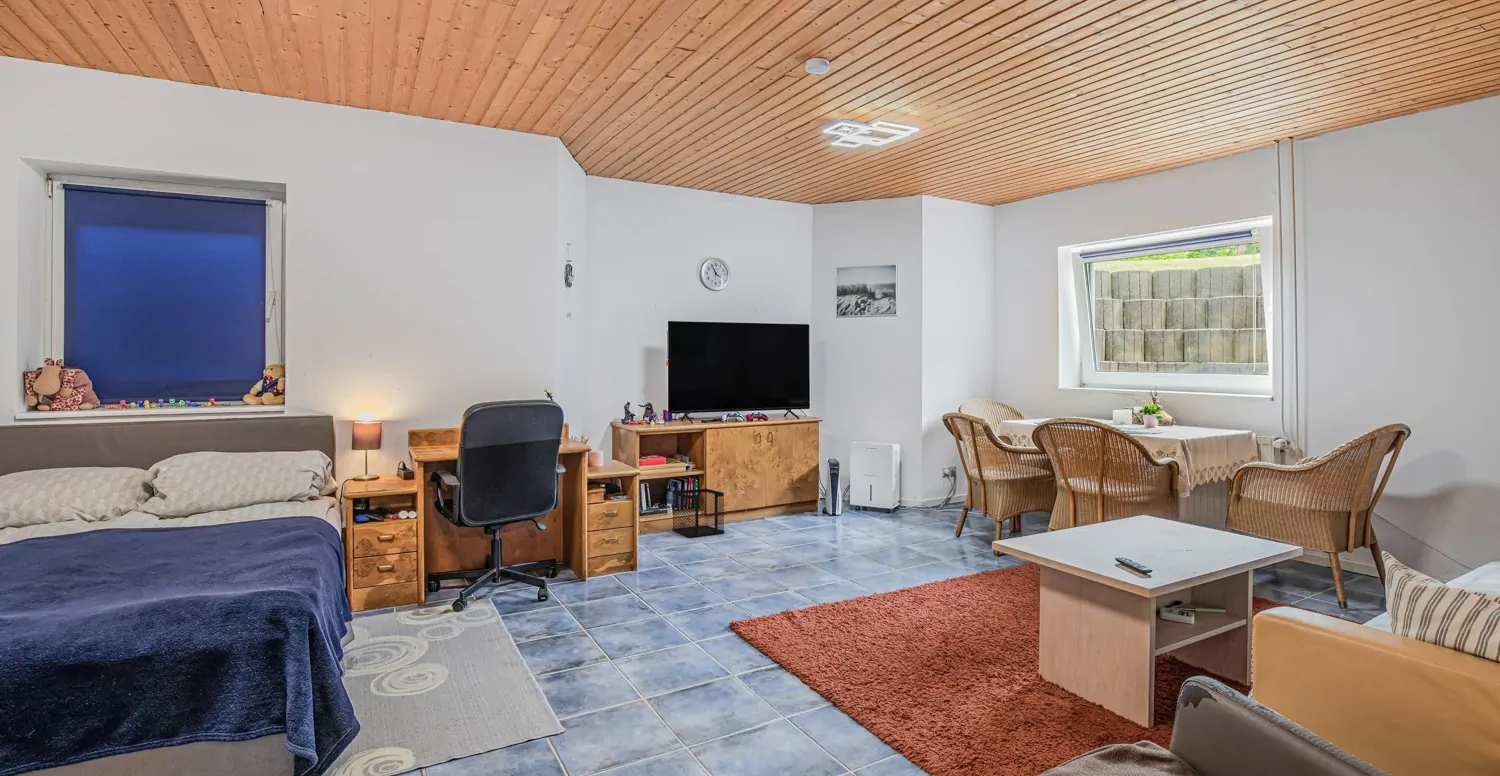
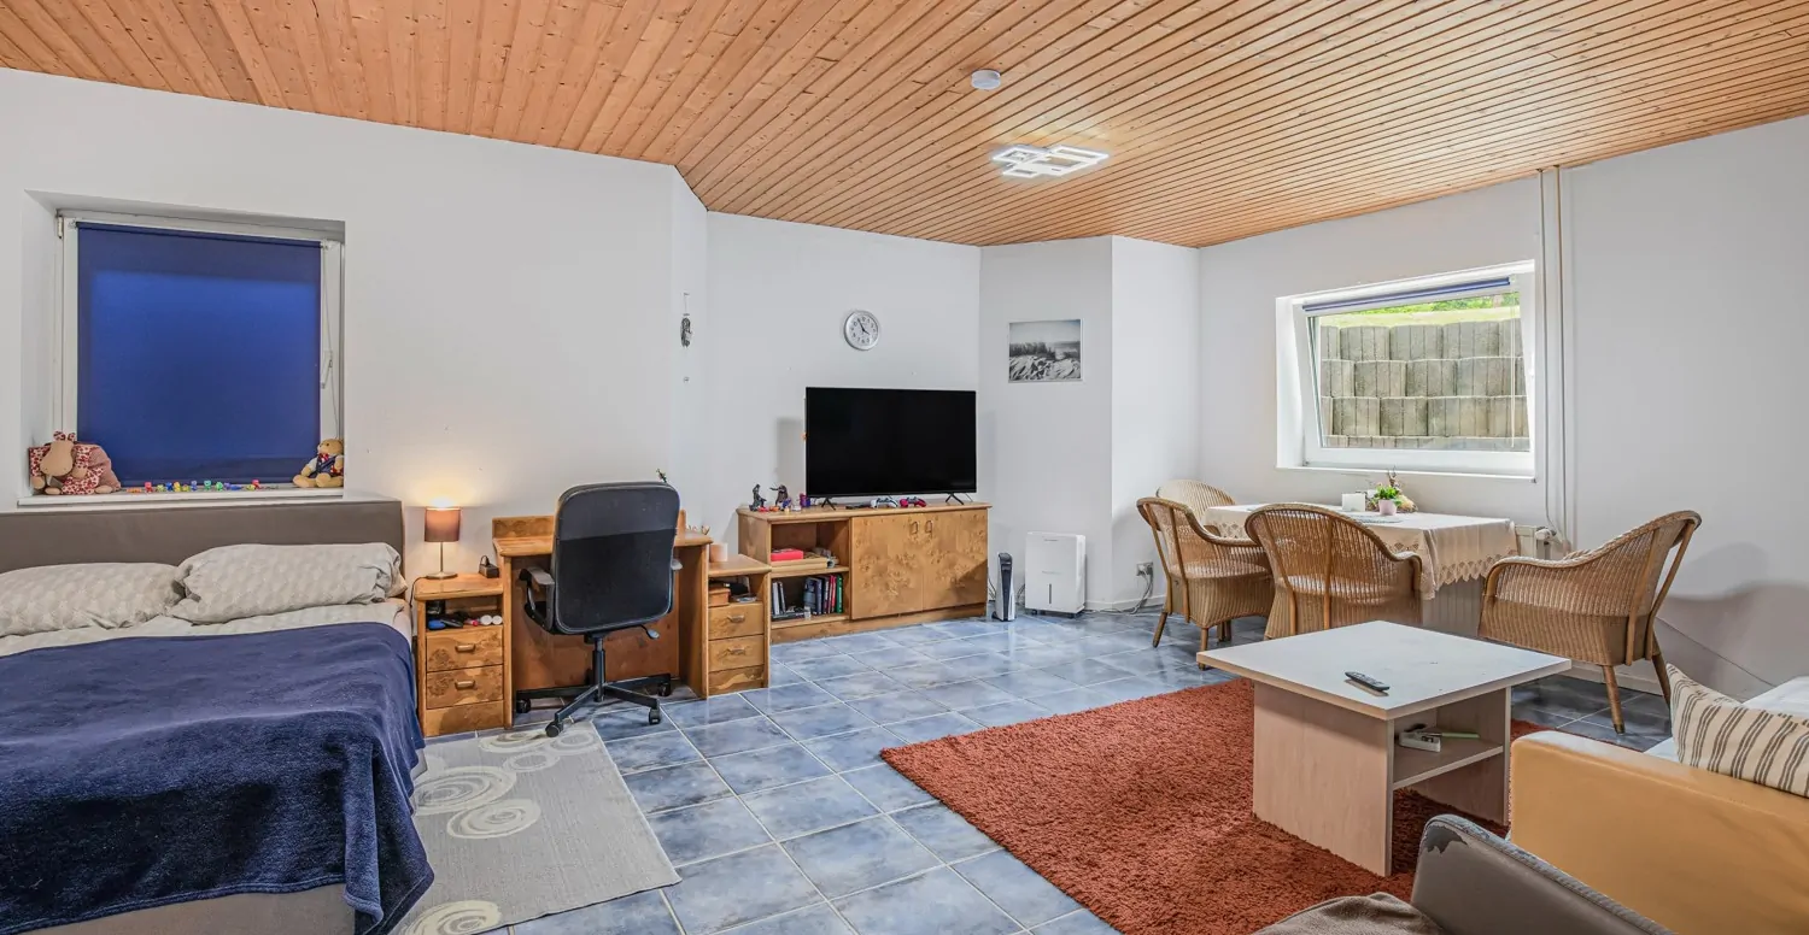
- wastebasket (698, 512)
